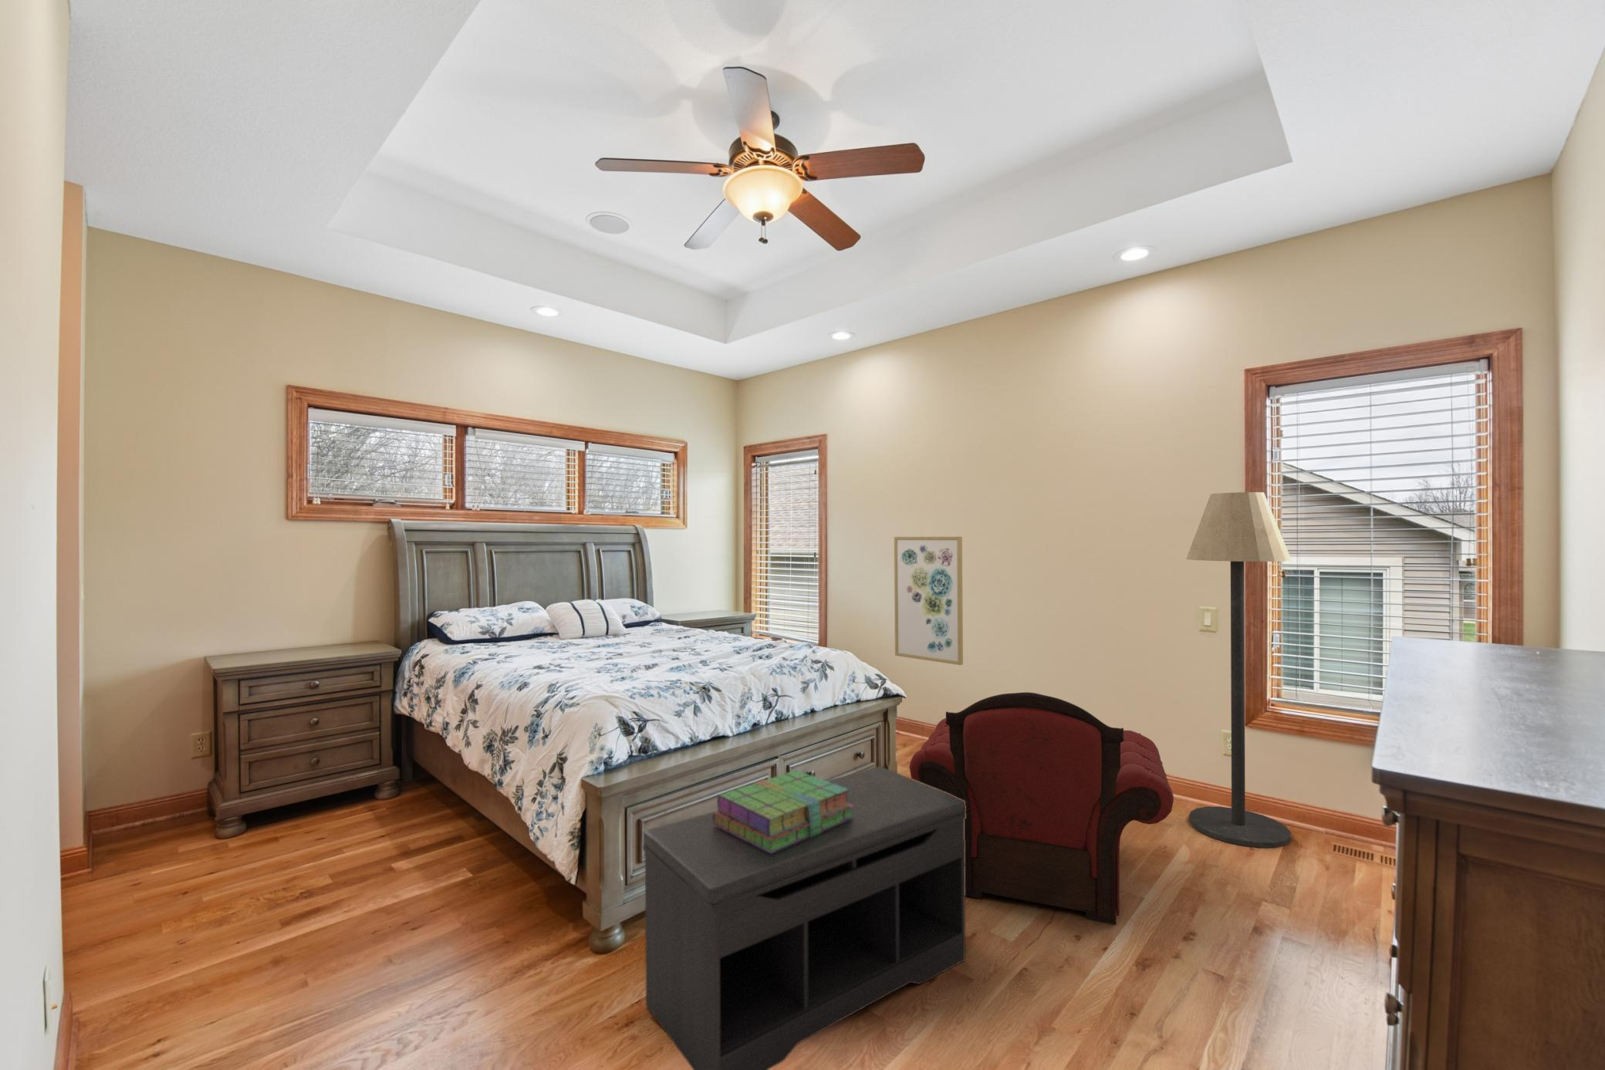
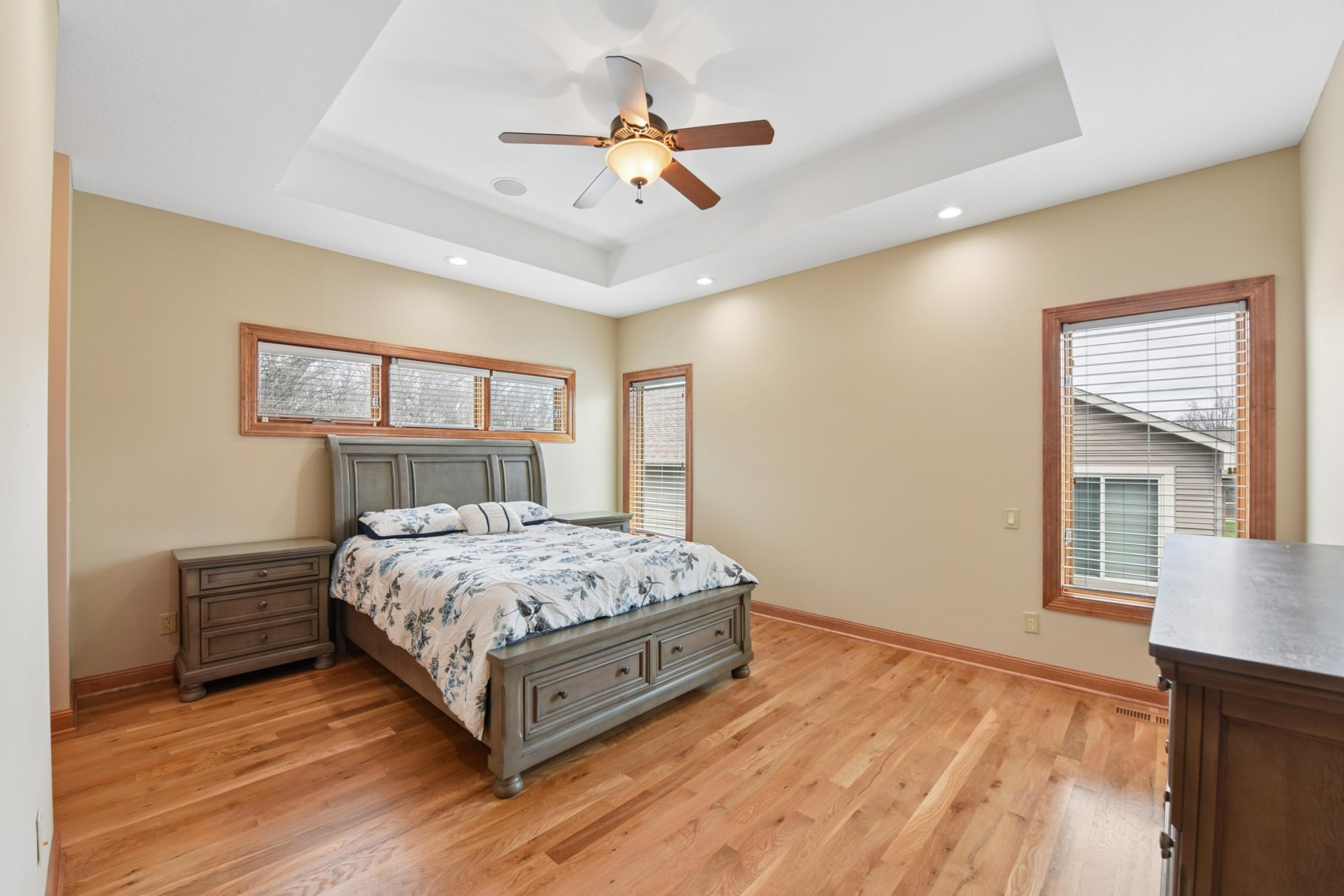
- floor lamp (1237, 660)
- bench (813, 897)
- stack of books (783, 806)
- wall art (927, 598)
- armchair (1037, 773)
